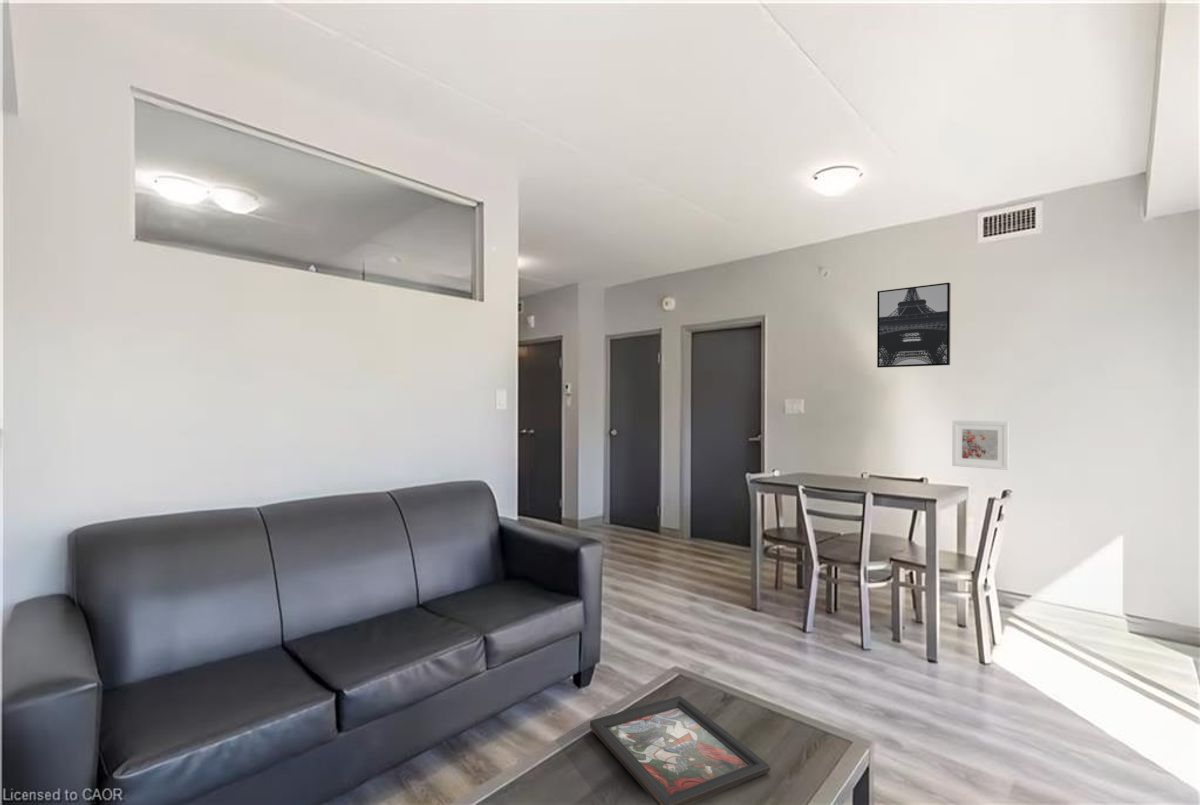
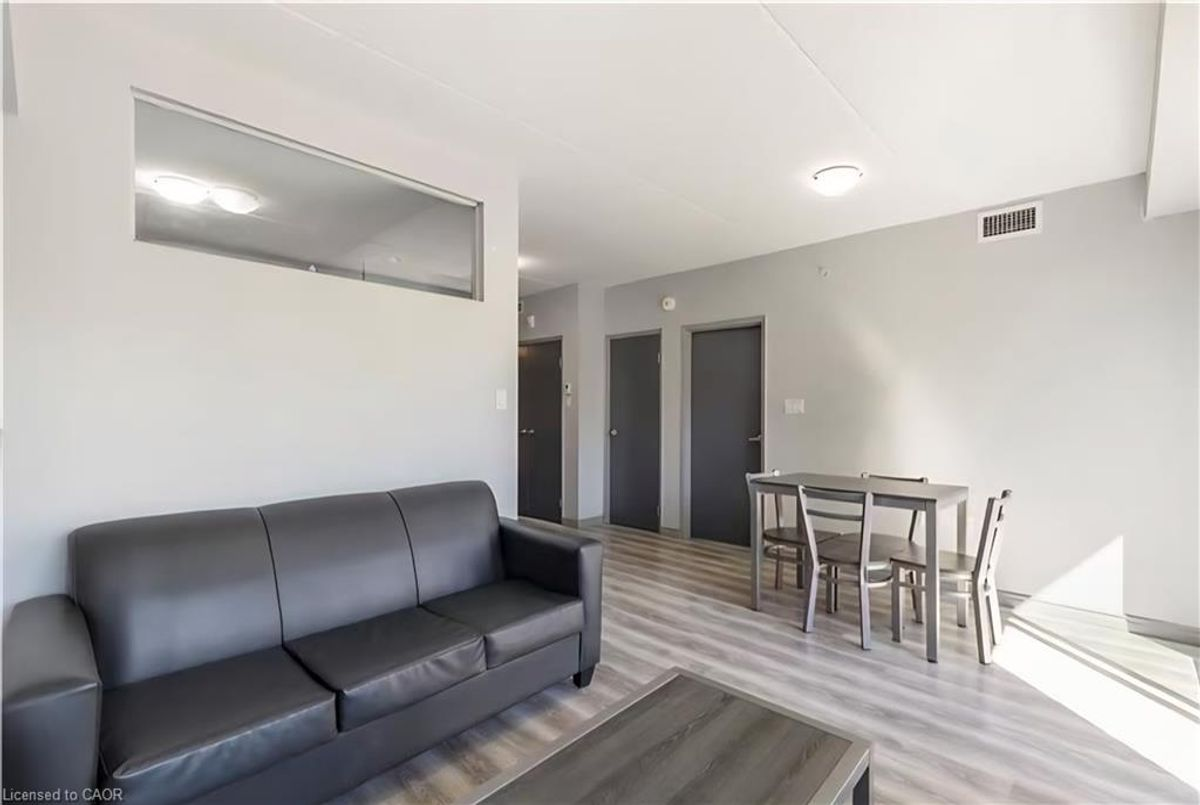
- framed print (979, 444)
- decorative tray (674, 745)
- wall art (912, 326)
